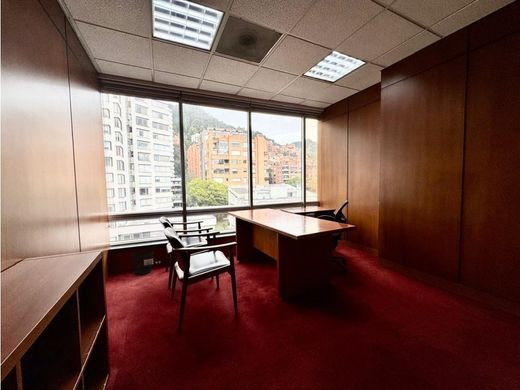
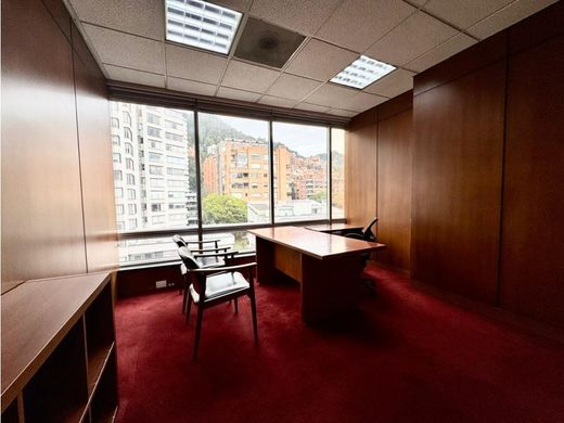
- wastebasket (142, 262)
